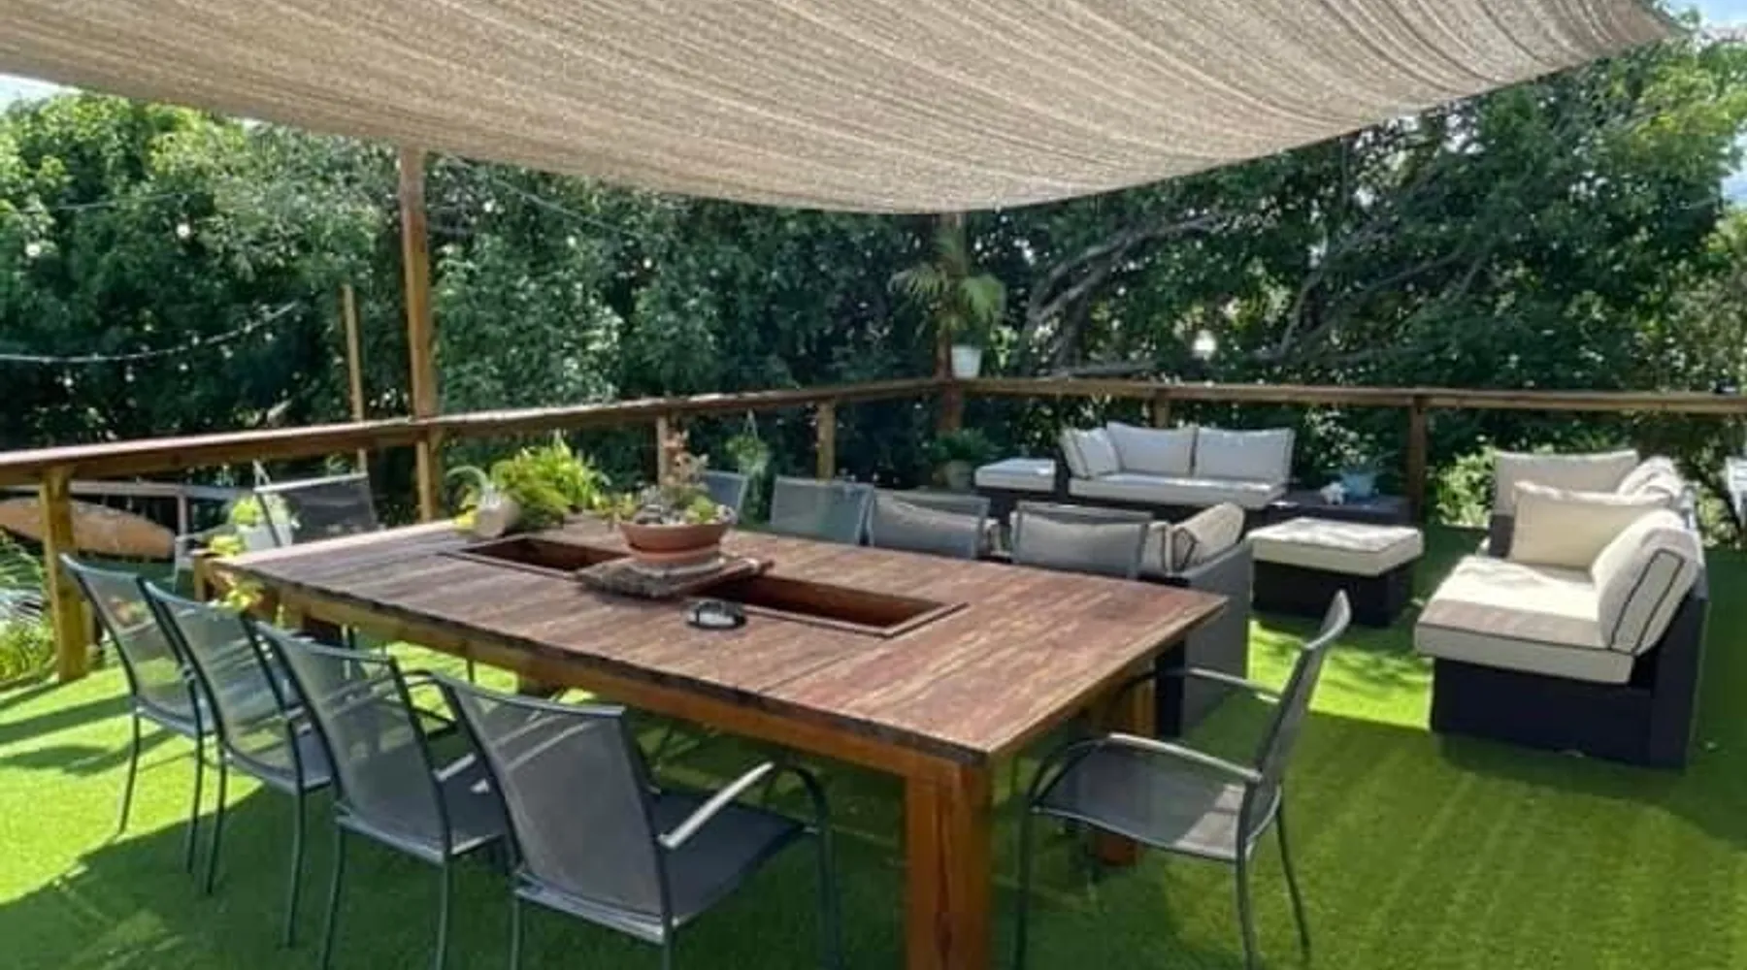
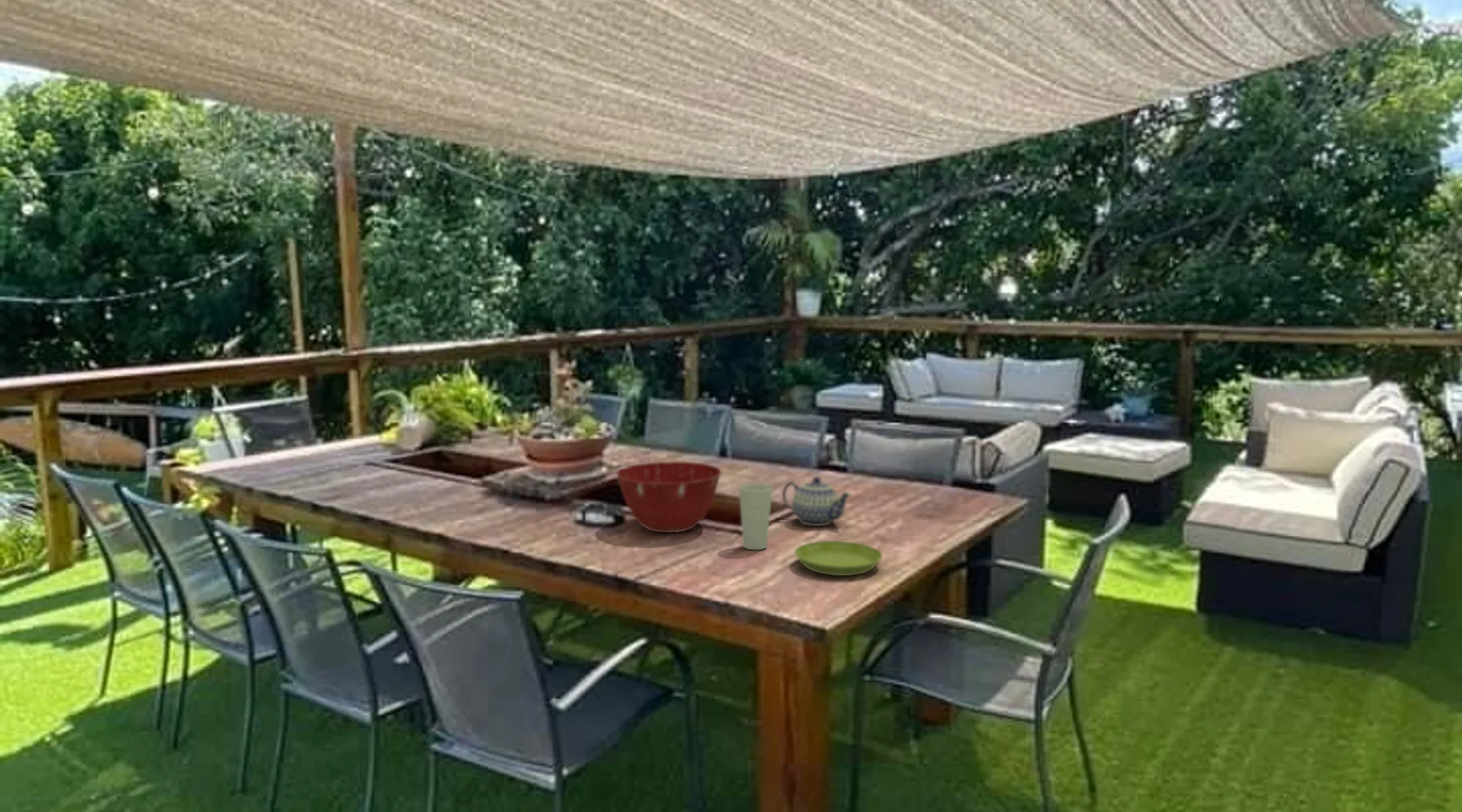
+ saucer (837, 559)
+ cup (755, 516)
+ mixing bowl (668, 499)
+ teapot (816, 499)
